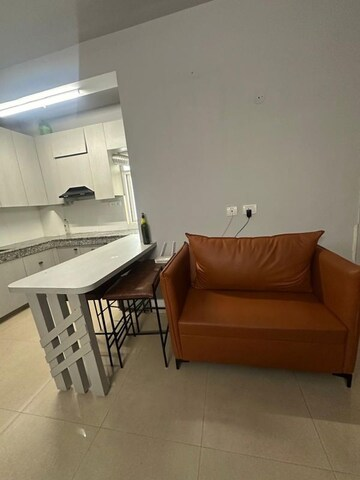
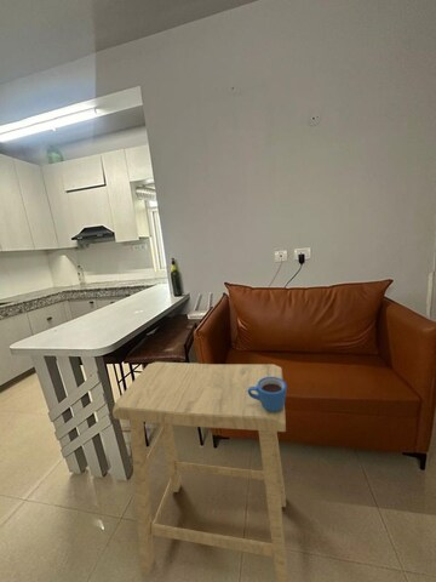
+ stool (212, 466)
+ mug (266, 394)
